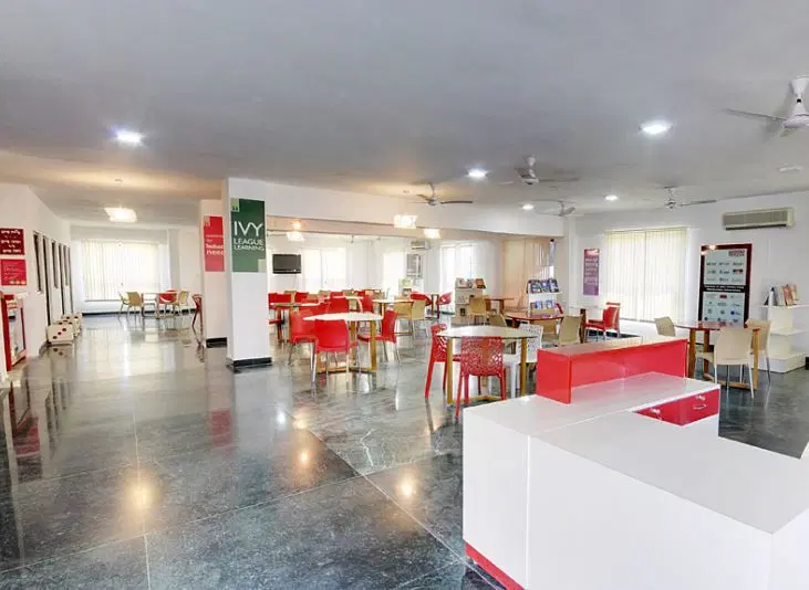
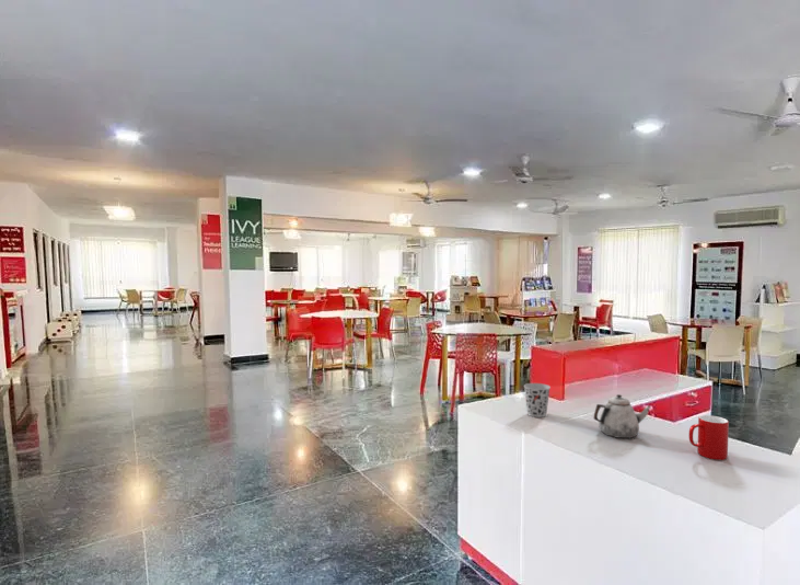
+ cup (706, 436)
+ teapot (622, 413)
+ cup (536, 400)
